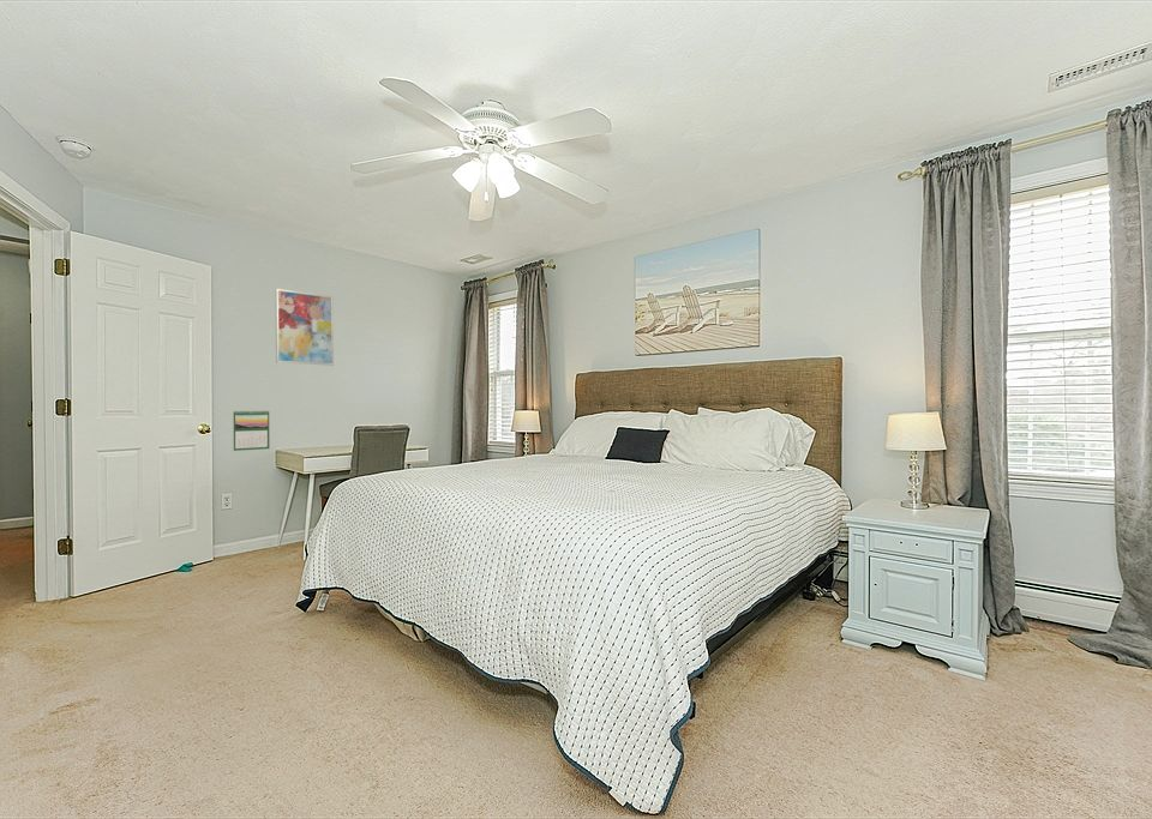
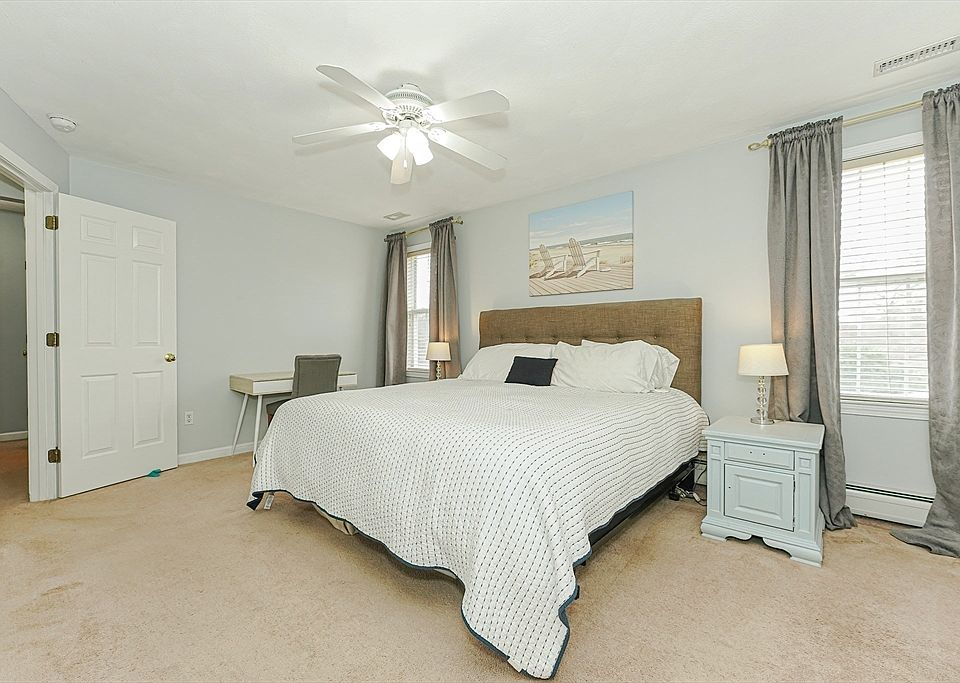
- wall art (305, 327)
- calendar (251, 429)
